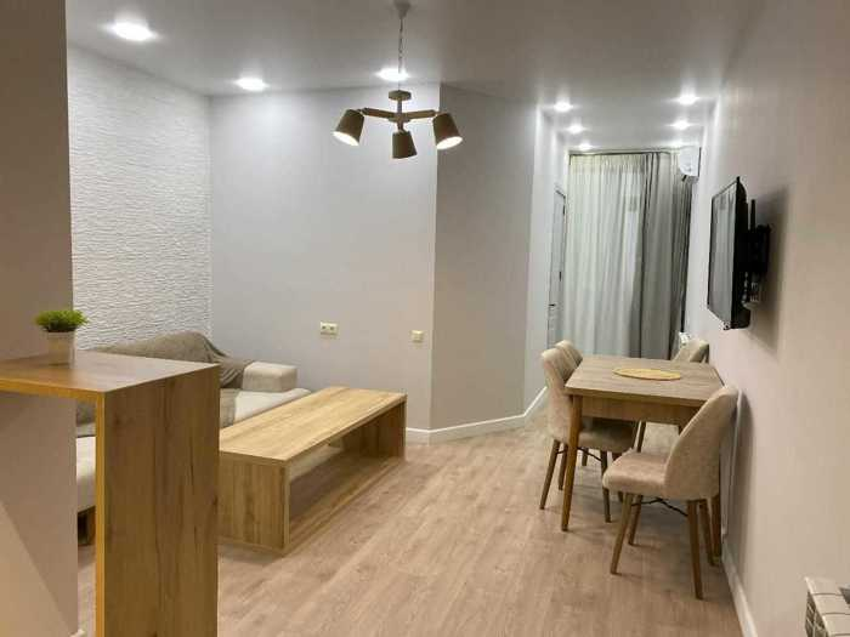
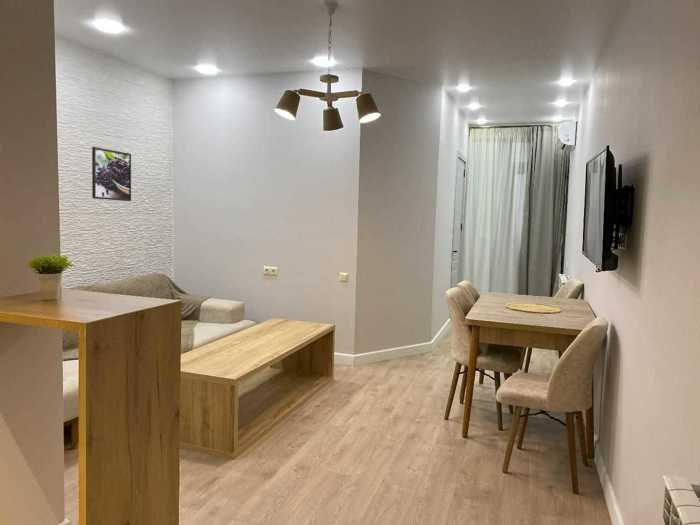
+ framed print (112, 175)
